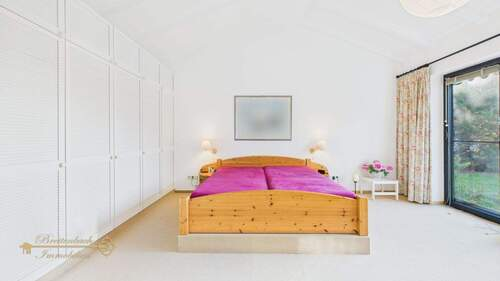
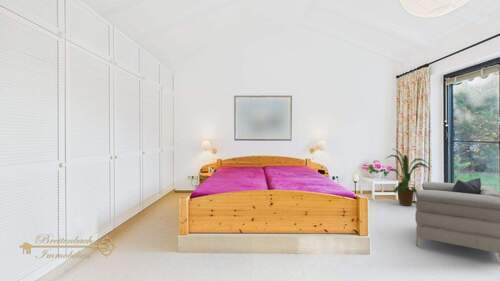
+ armchair (456, 209)
+ house plant (407, 177)
